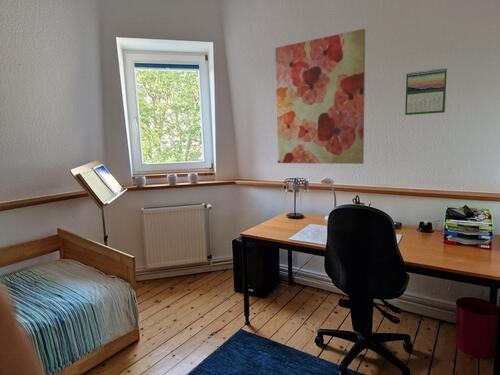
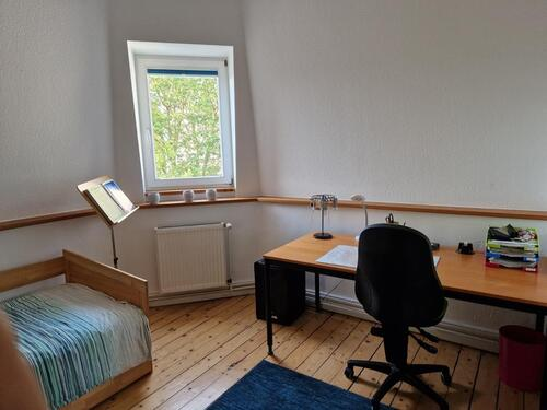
- calendar (425, 91)
- wall art (317, 103)
